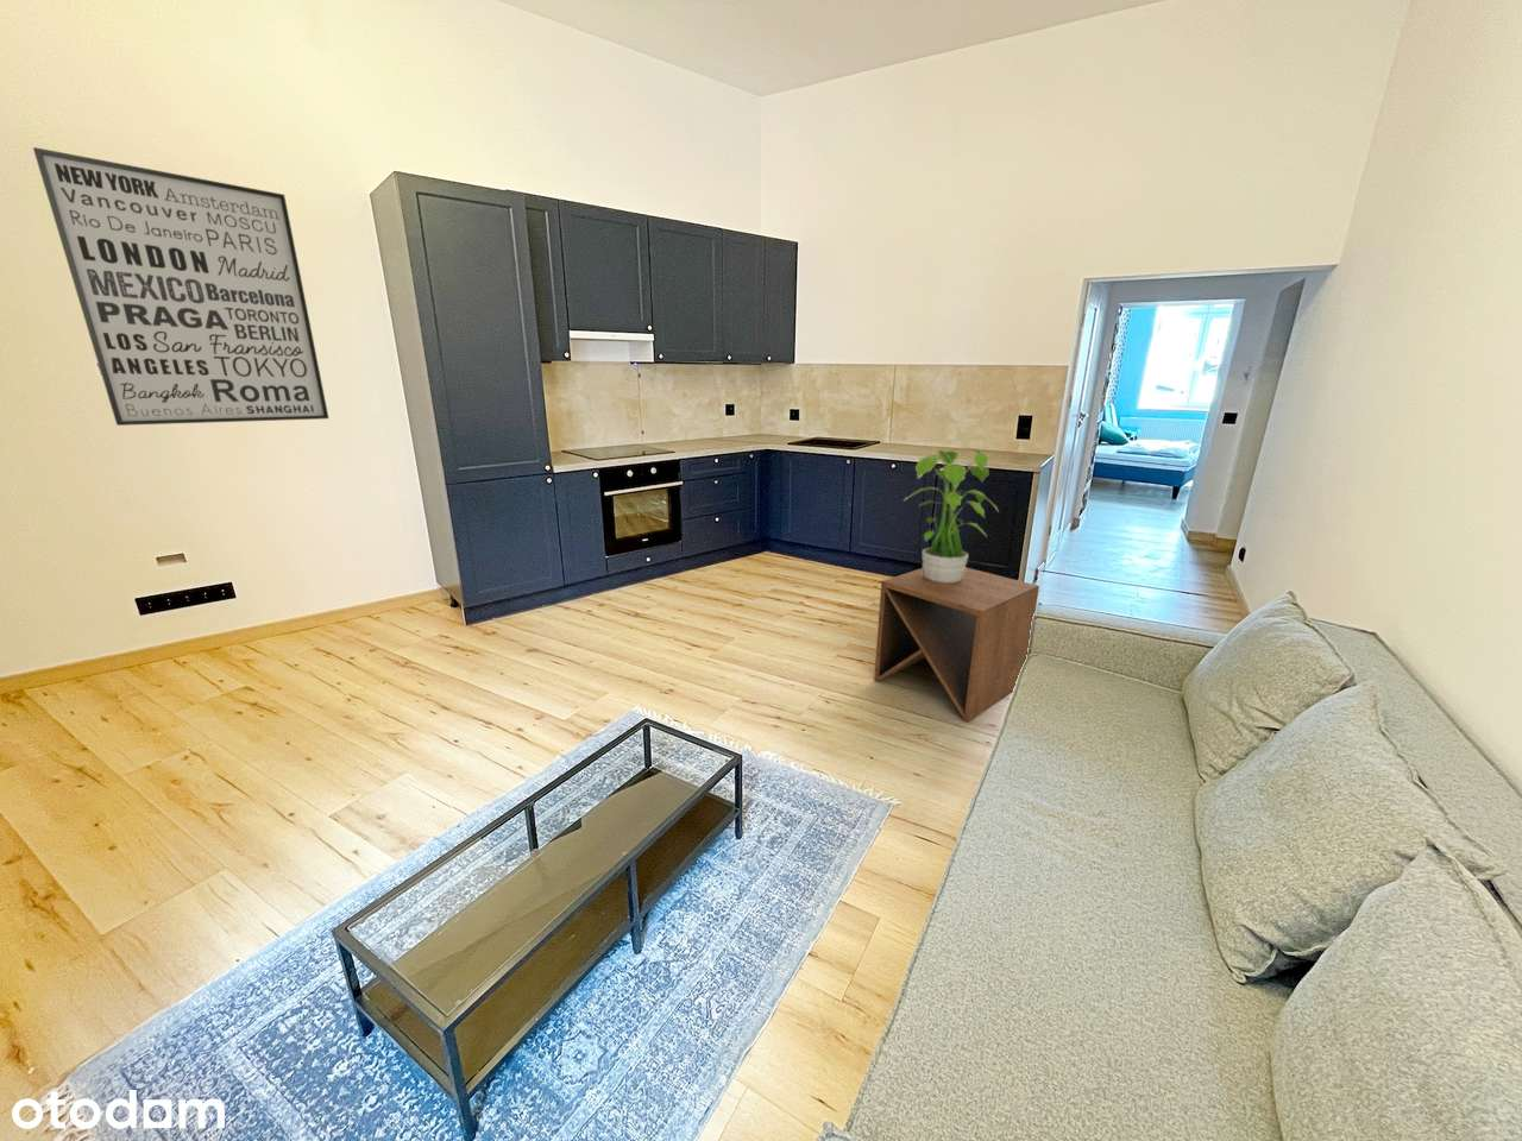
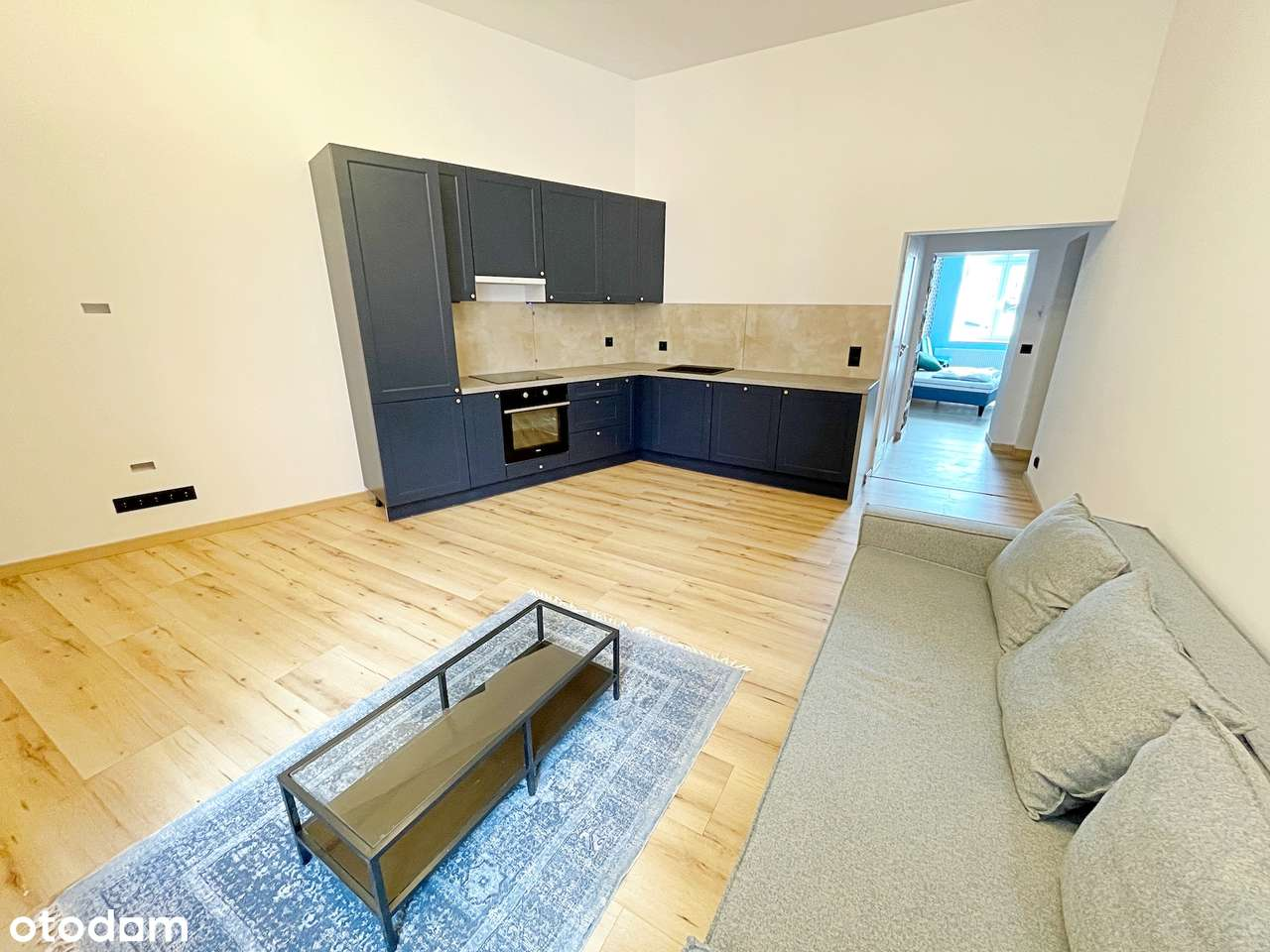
- side table (954, 634)
- potted plant (946, 514)
- wall art (204, 304)
